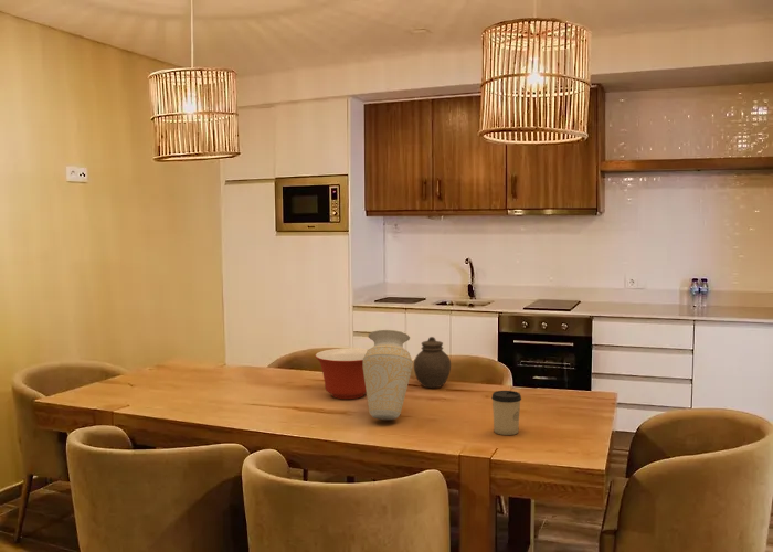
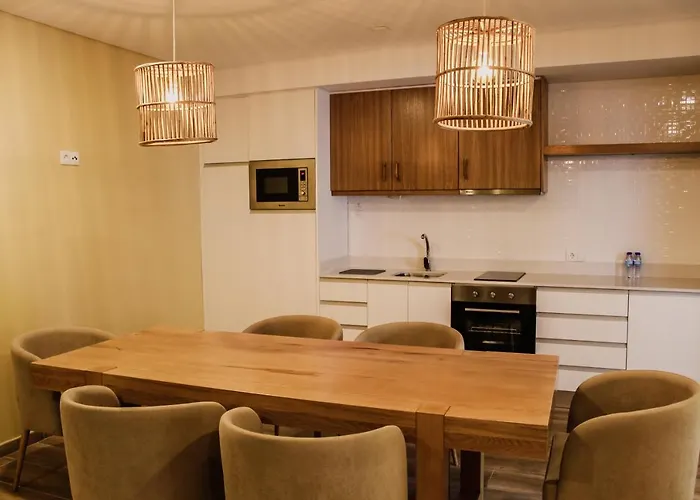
- mixing bowl (348, 374)
- cup (506, 412)
- jar (432, 361)
- vase (386, 372)
